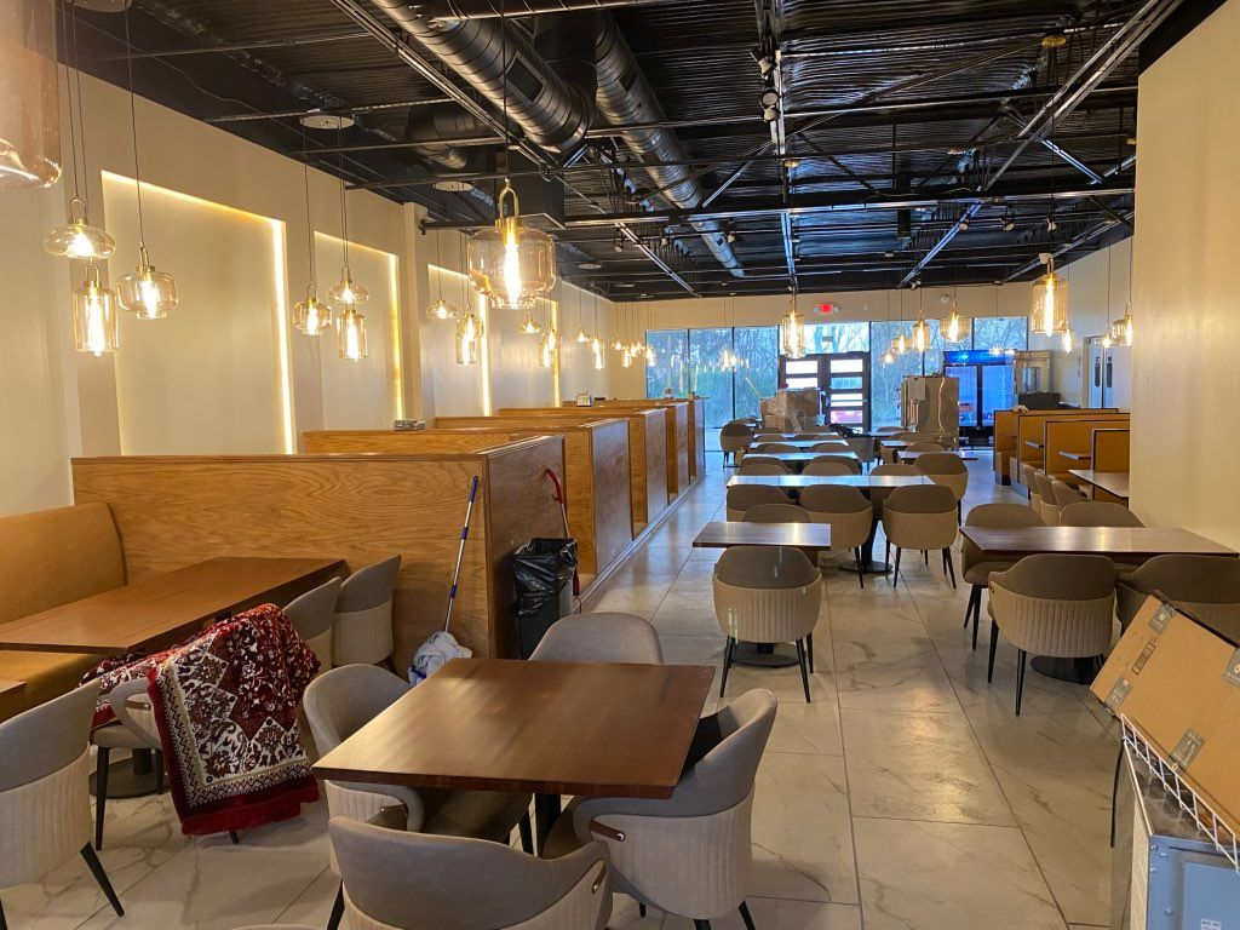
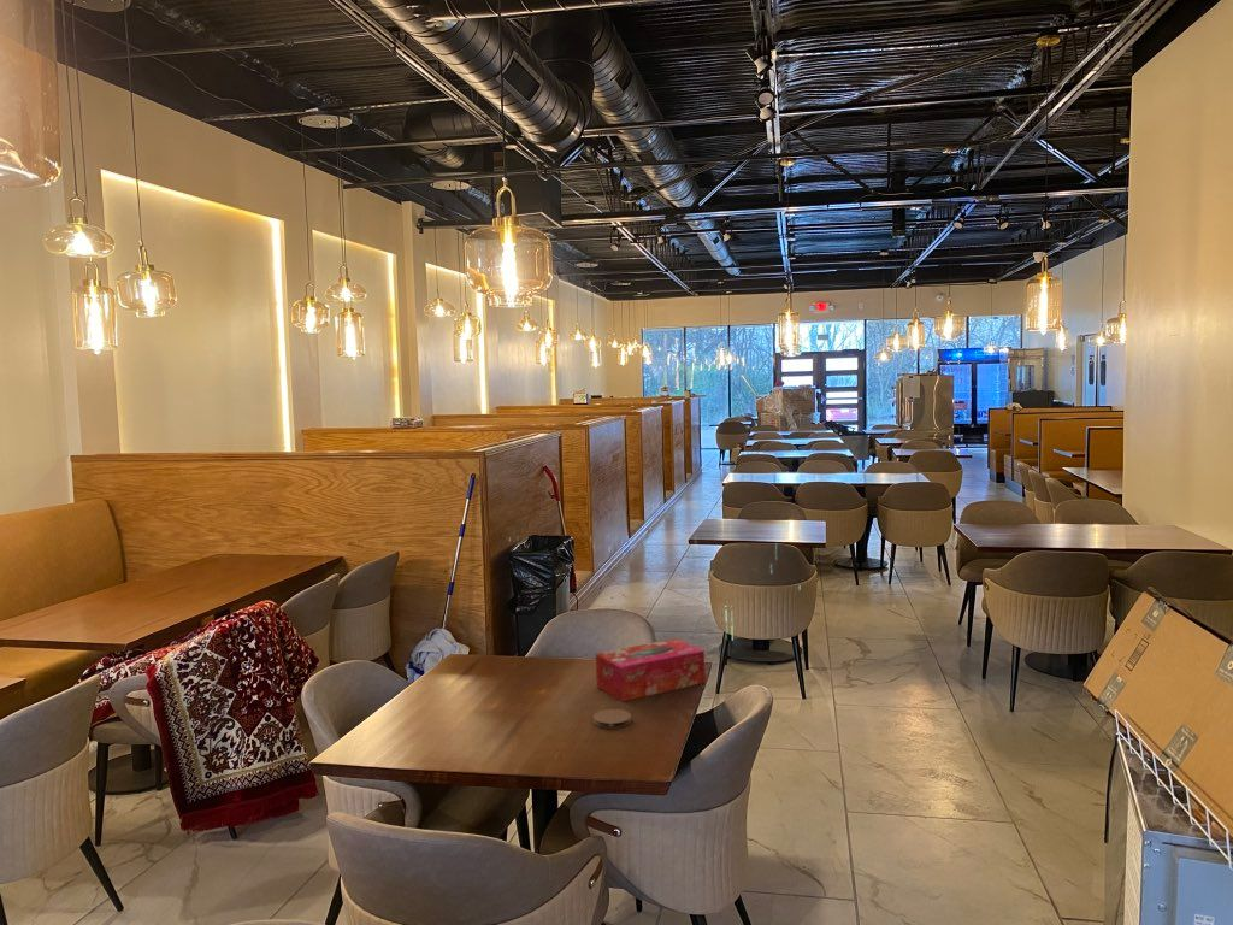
+ coaster (612, 718)
+ tissue box (650, 667)
